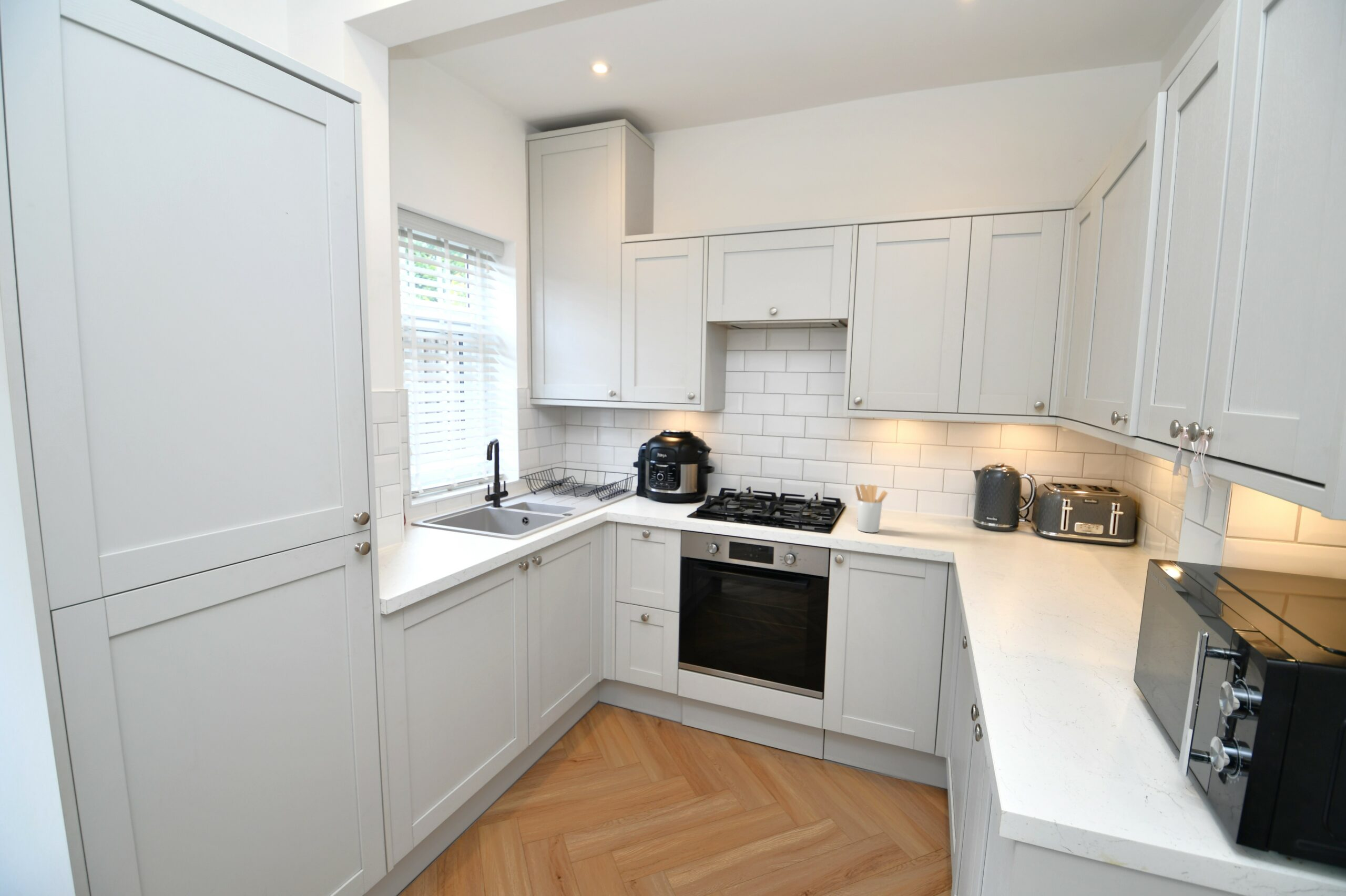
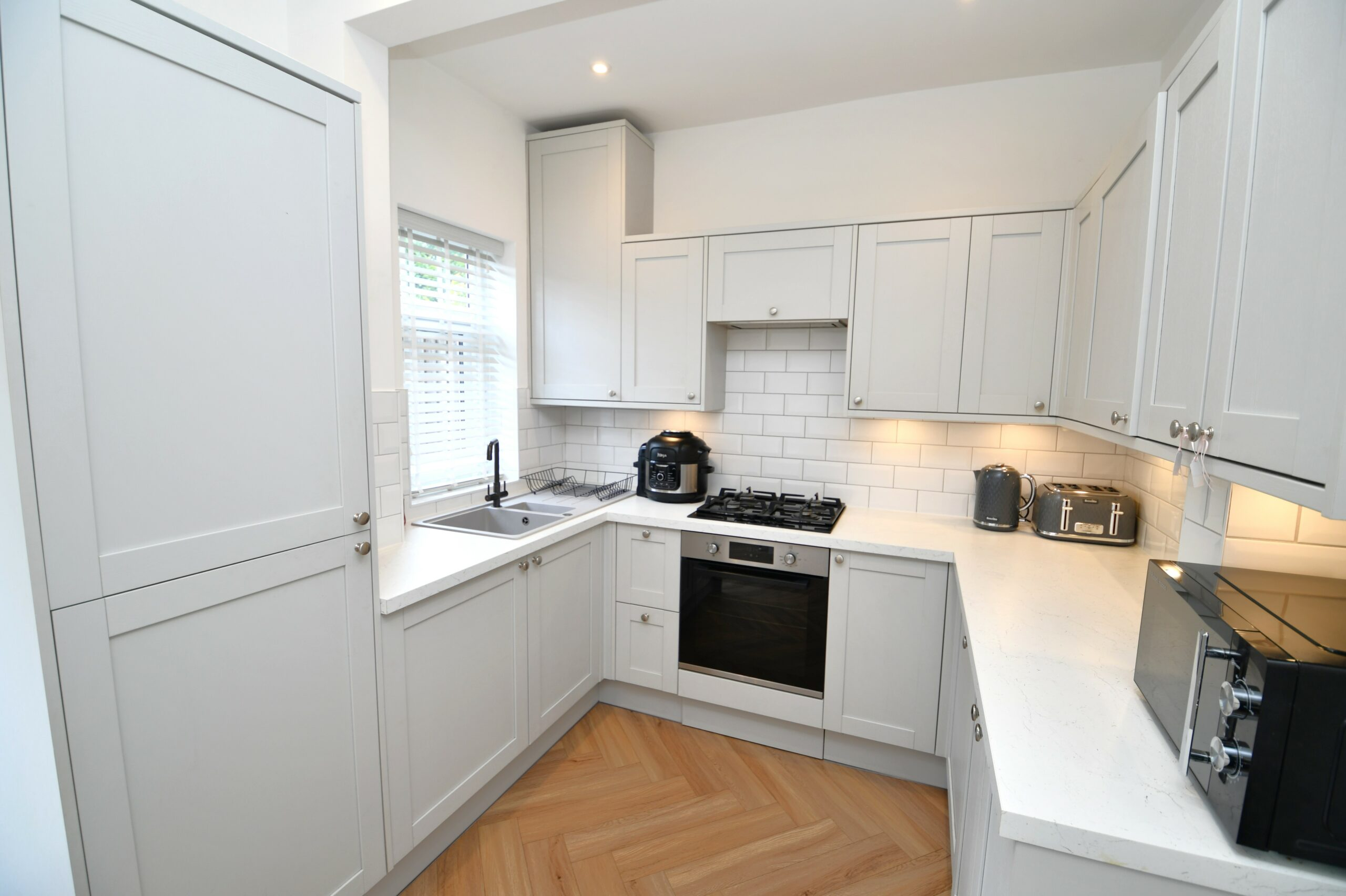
- utensil holder (868, 506)
